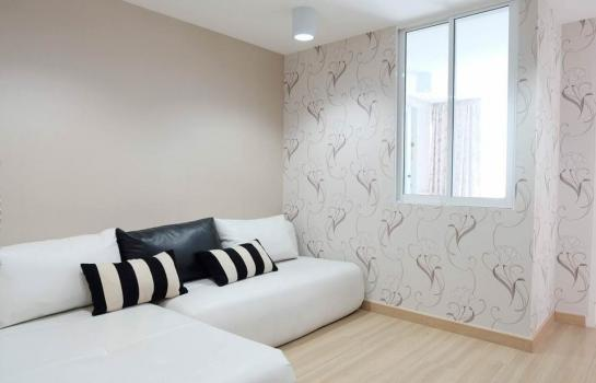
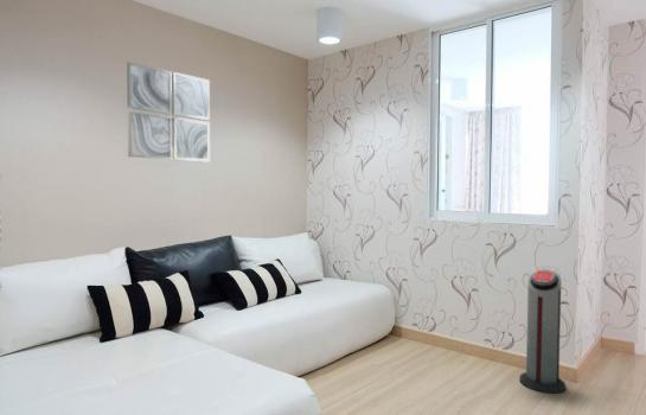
+ wall art (171, 116)
+ air purifier (543, 327)
